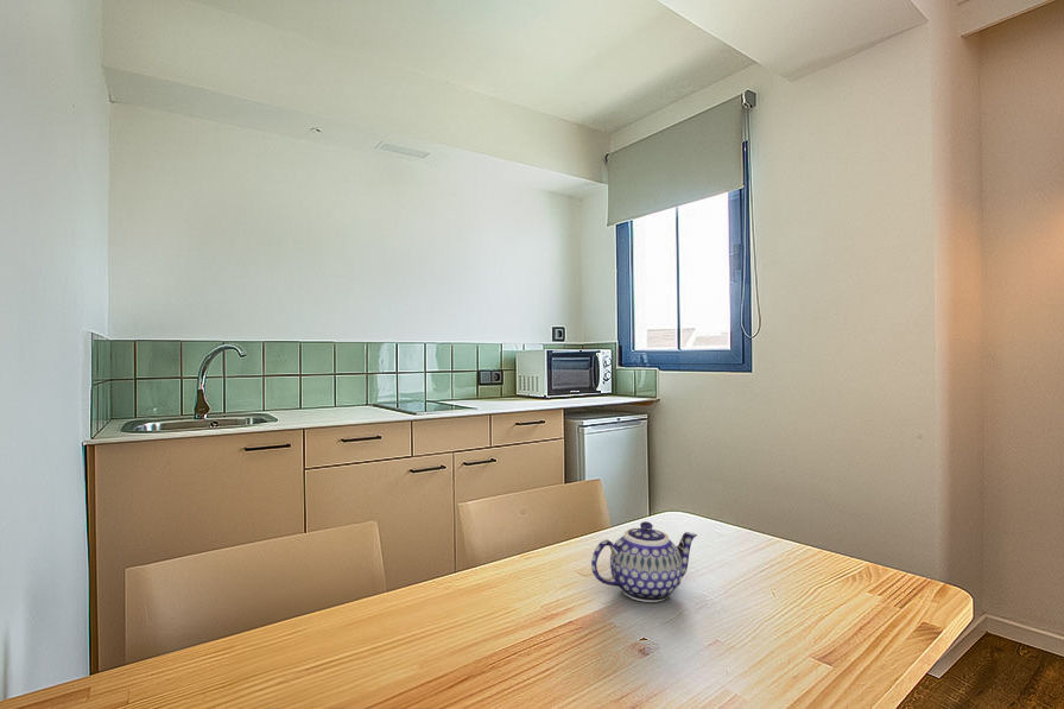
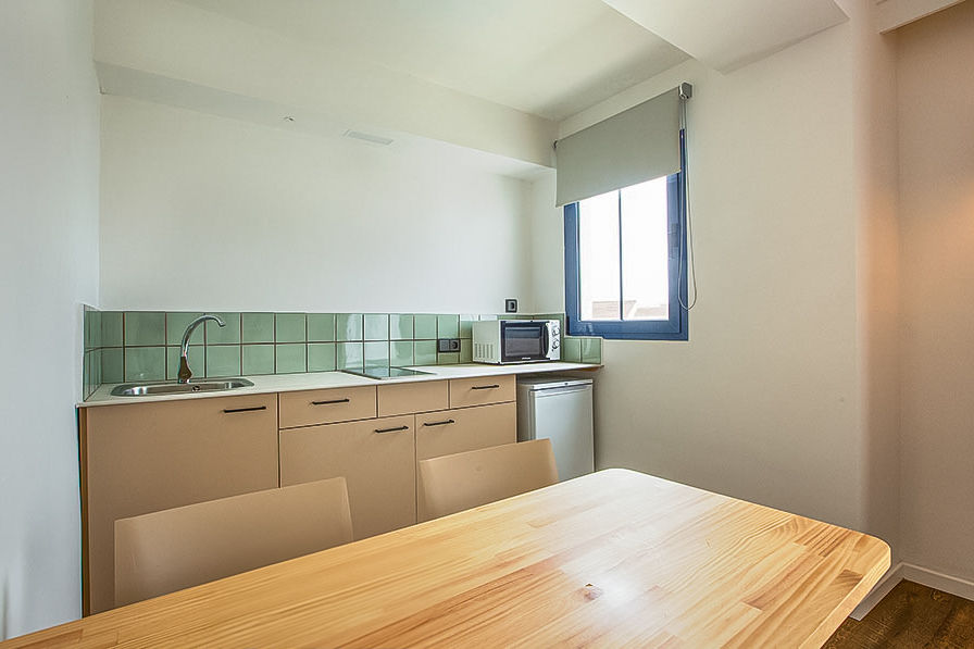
- teapot (646, 556)
